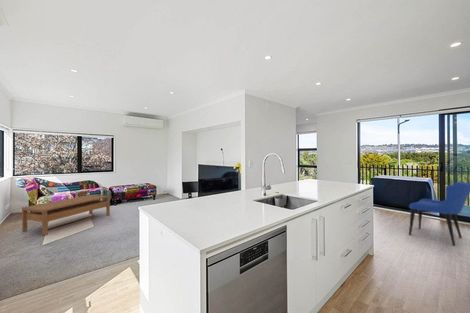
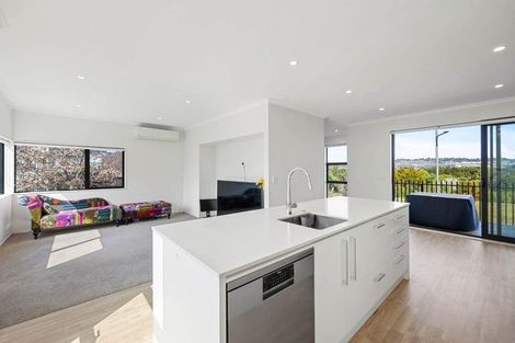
- dining chair (435, 208)
- coffee table (71, 211)
